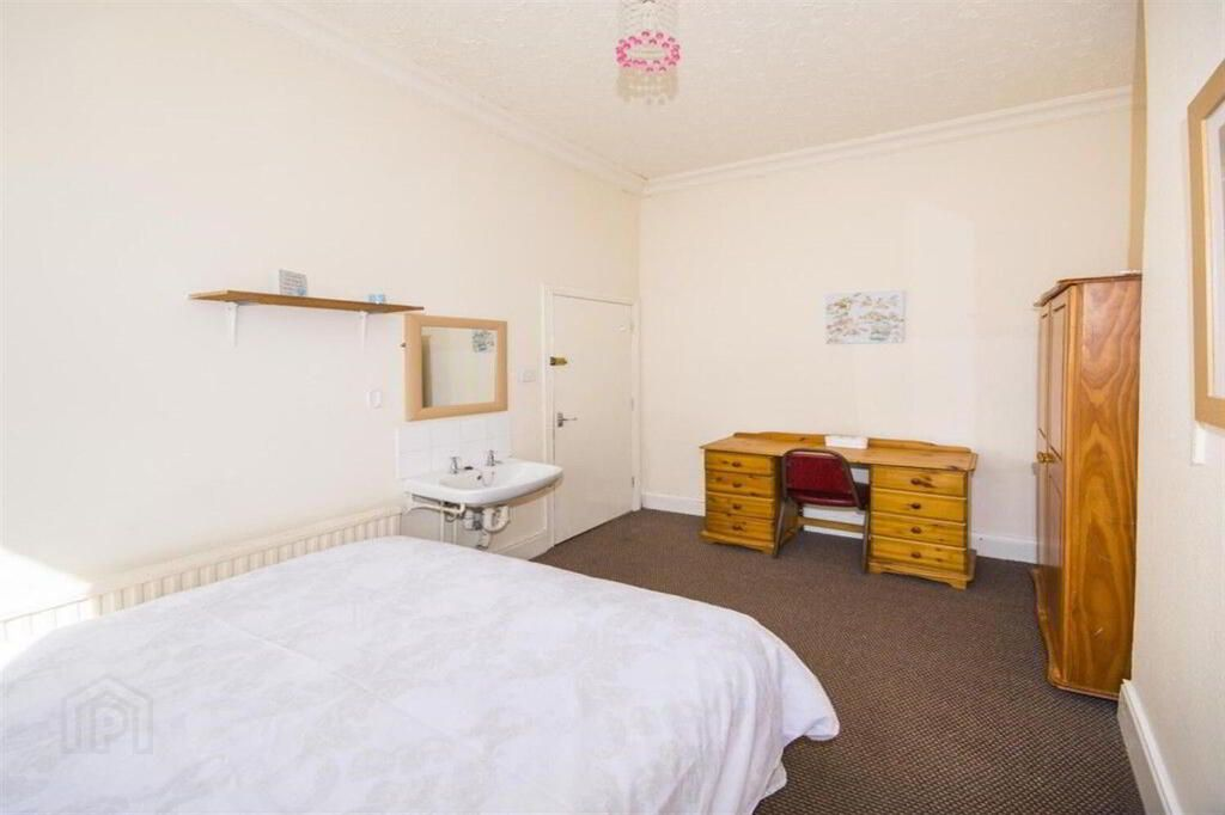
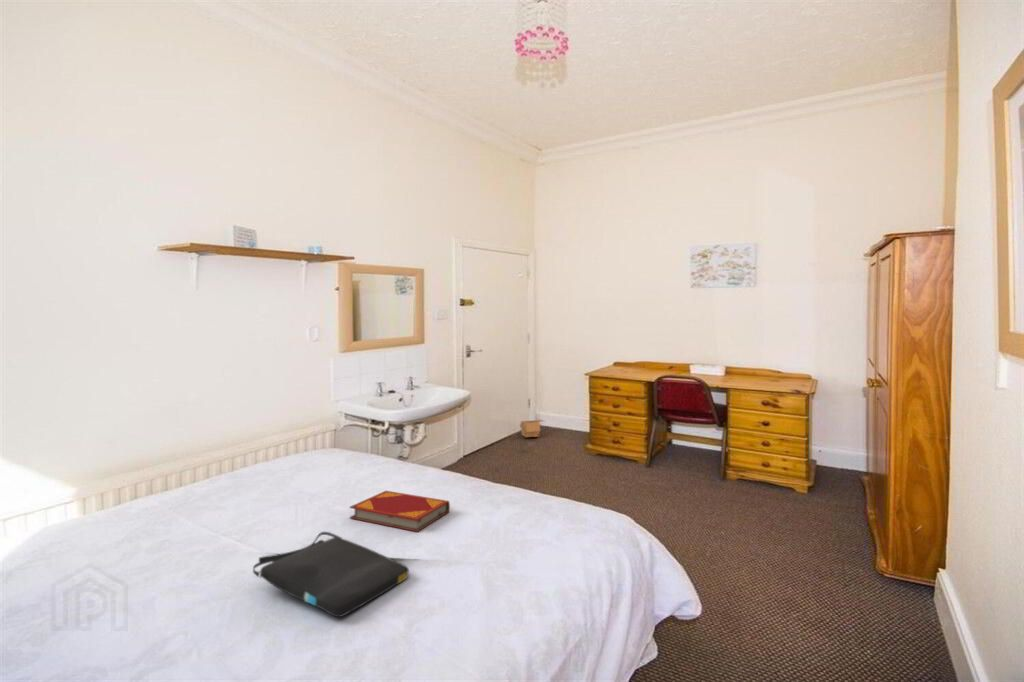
+ hardback book (400, 509)
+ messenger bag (329, 568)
+ carton (531, 428)
